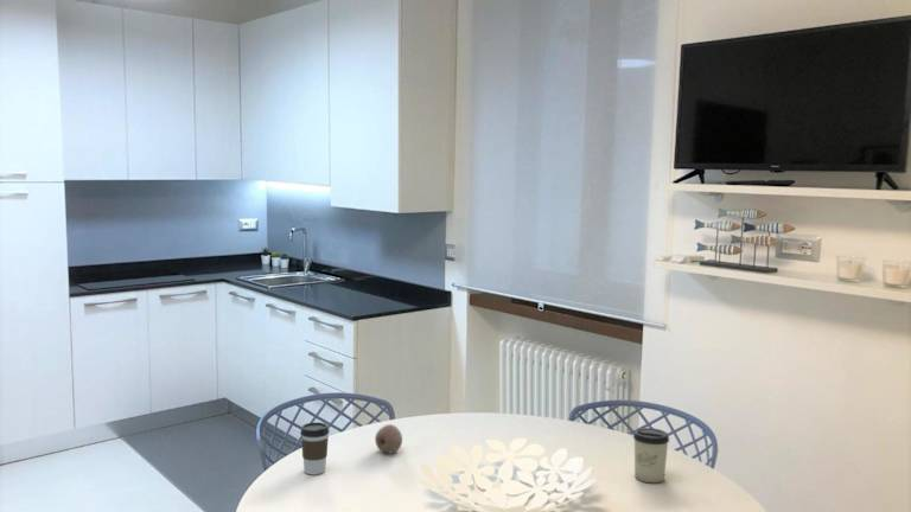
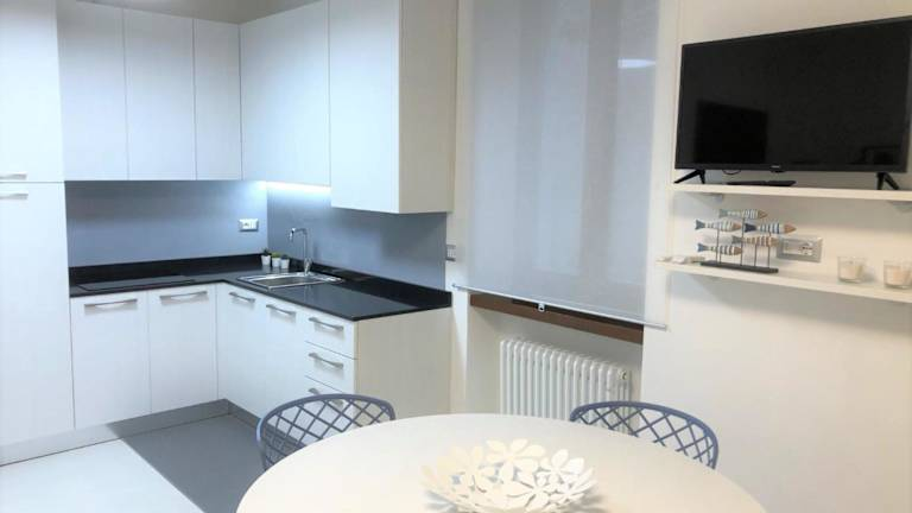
- cup (650, 455)
- fruit (388, 437)
- coffee cup (314, 448)
